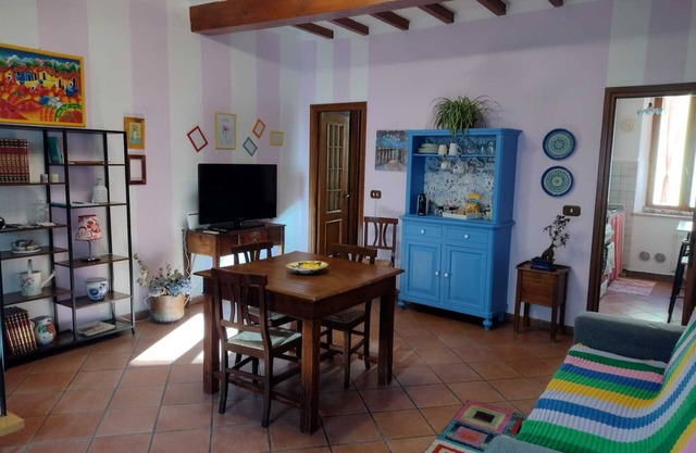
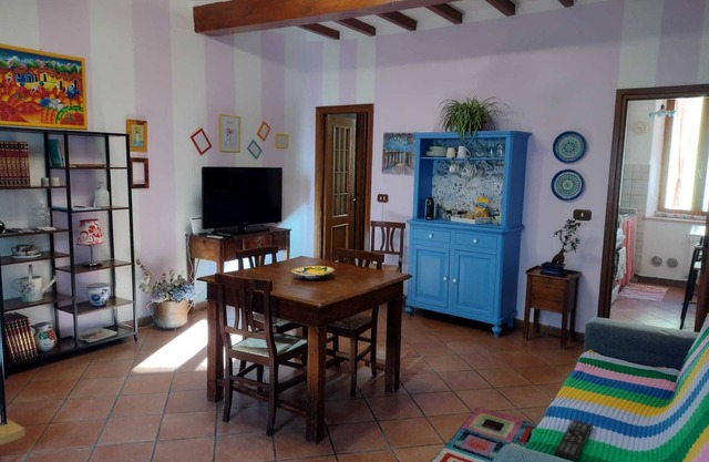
+ remote control (574, 438)
